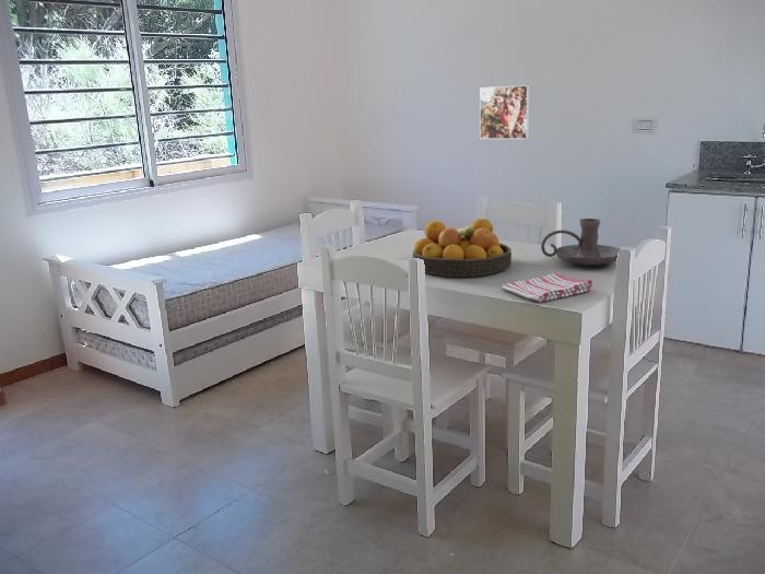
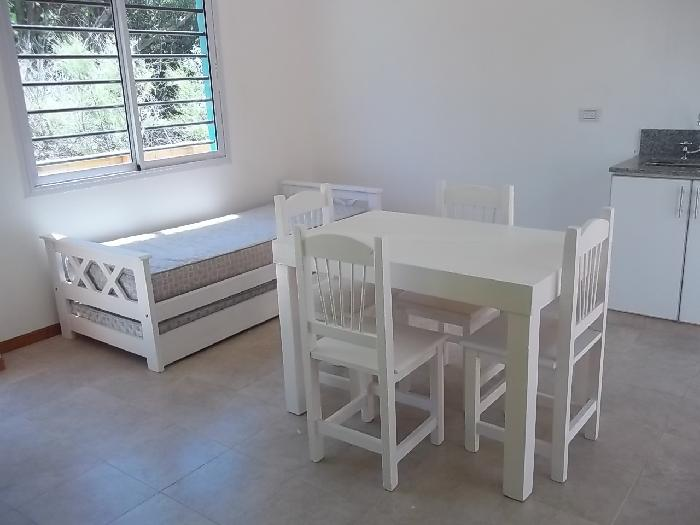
- candle holder (581, 241)
- fruit bowl (461, 243)
- dish towel (546, 284)
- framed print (504, 113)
